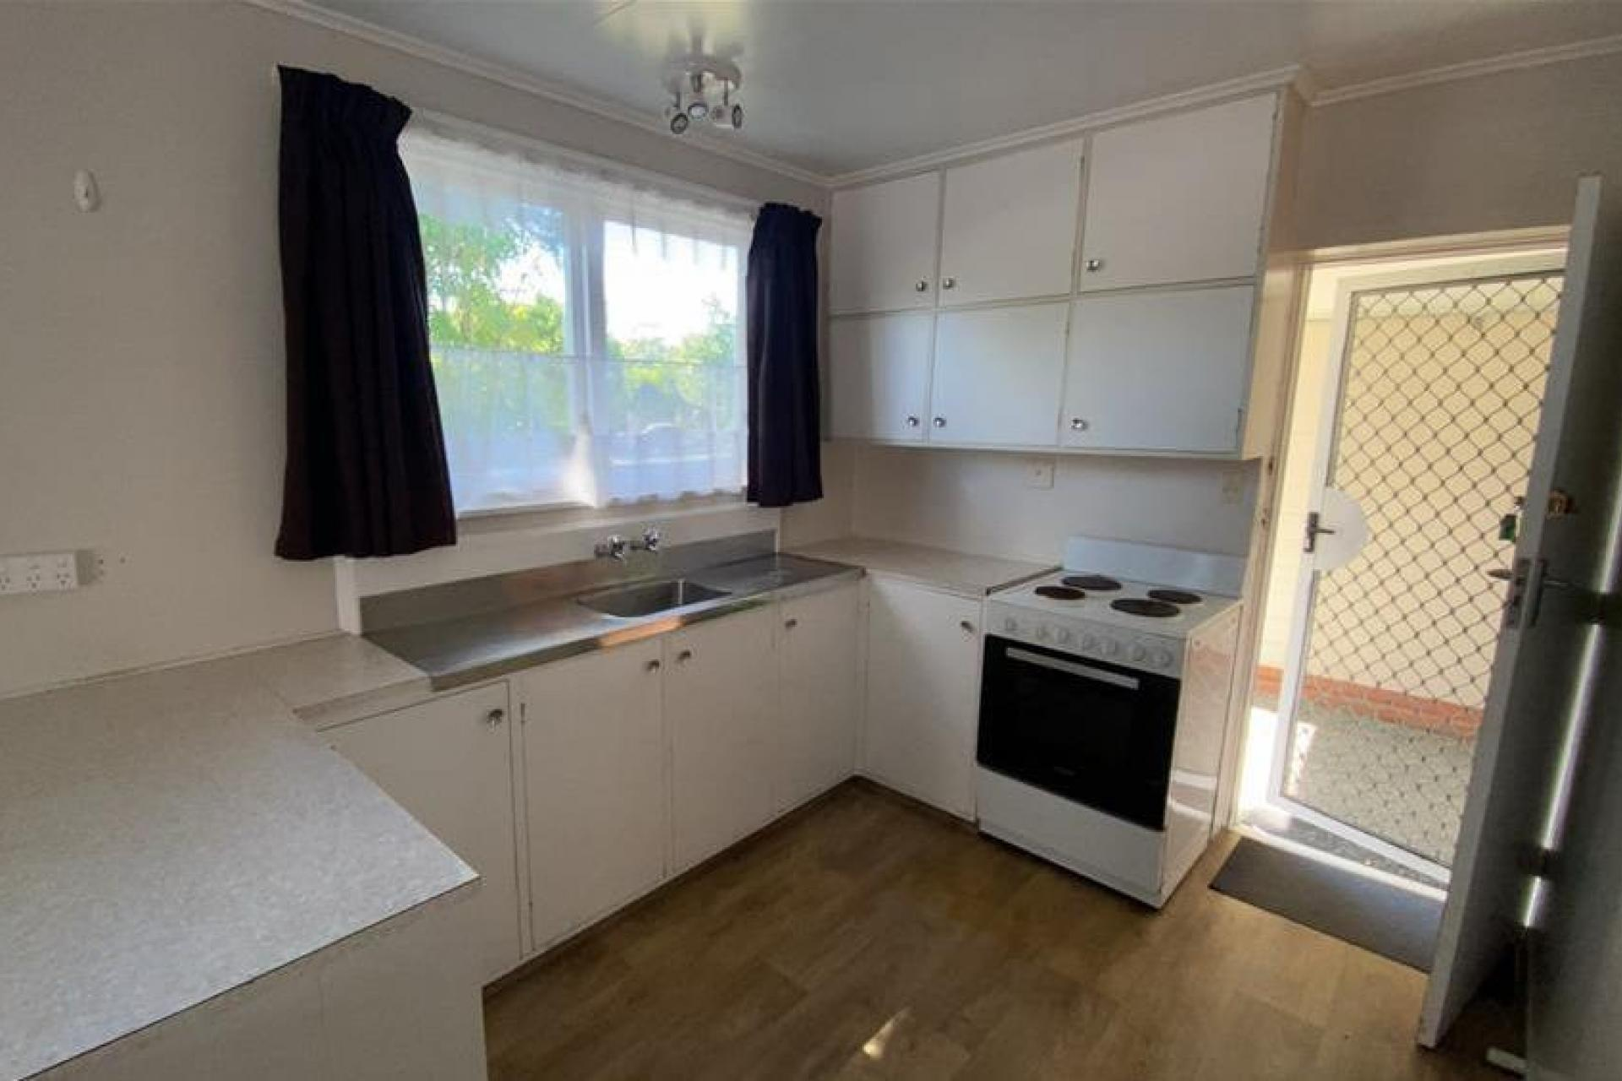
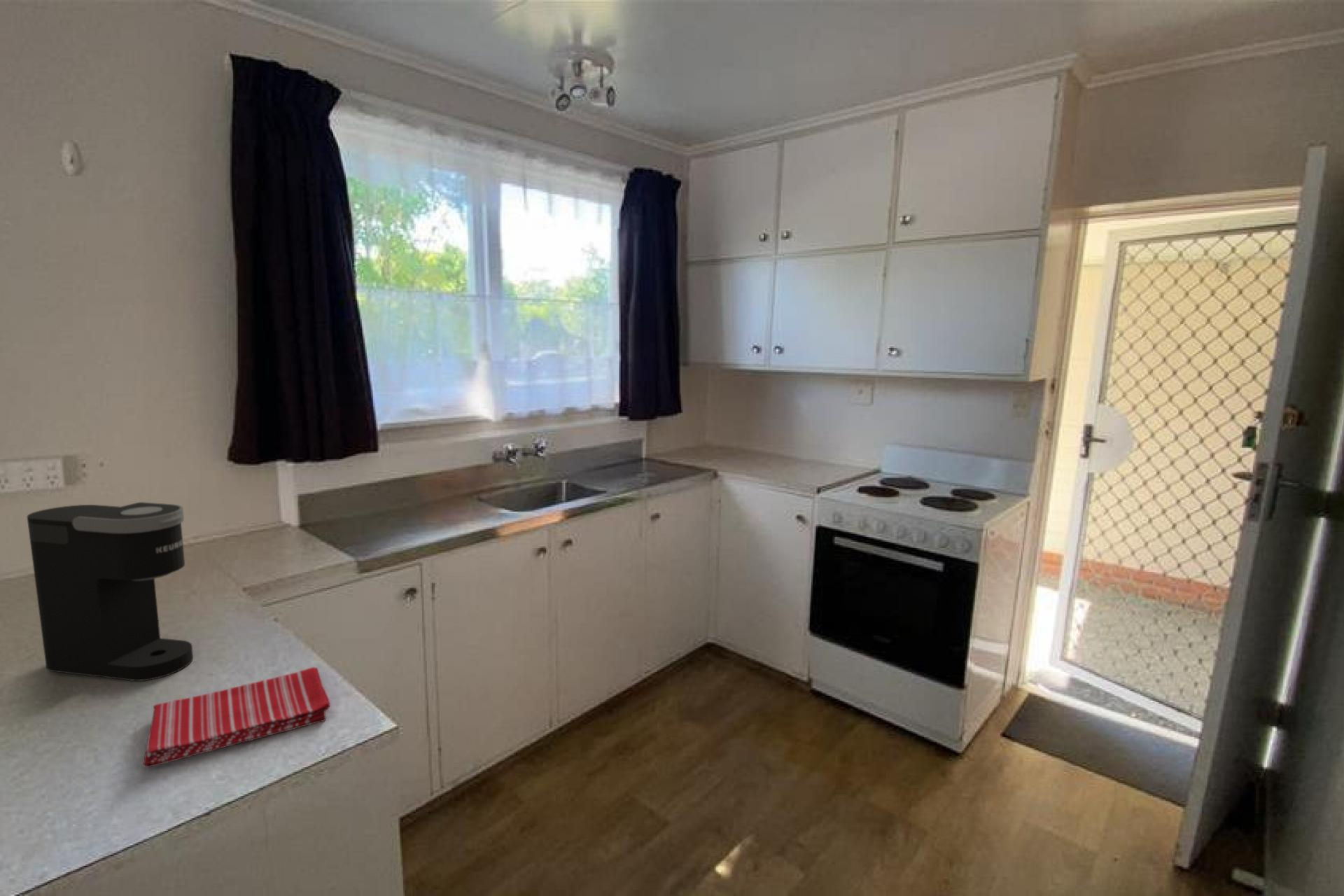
+ dish towel (242, 709)
+ coffee maker (114, 587)
